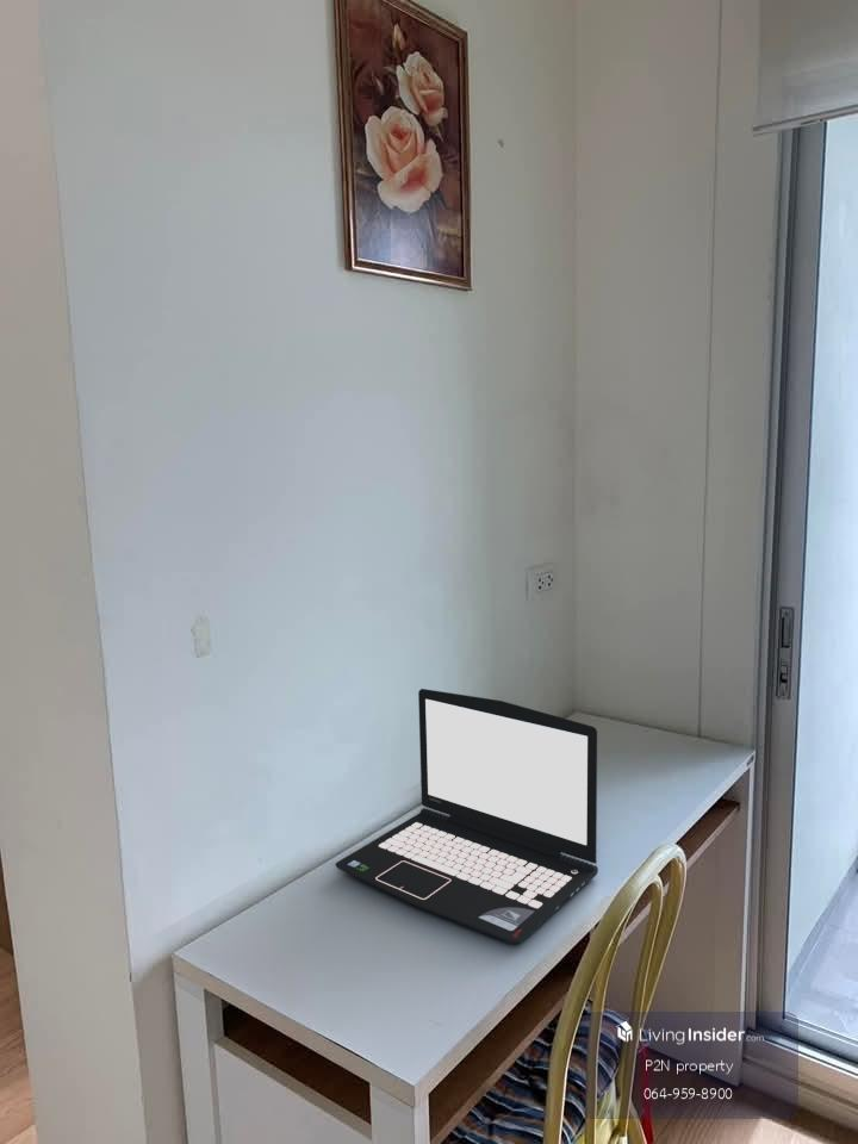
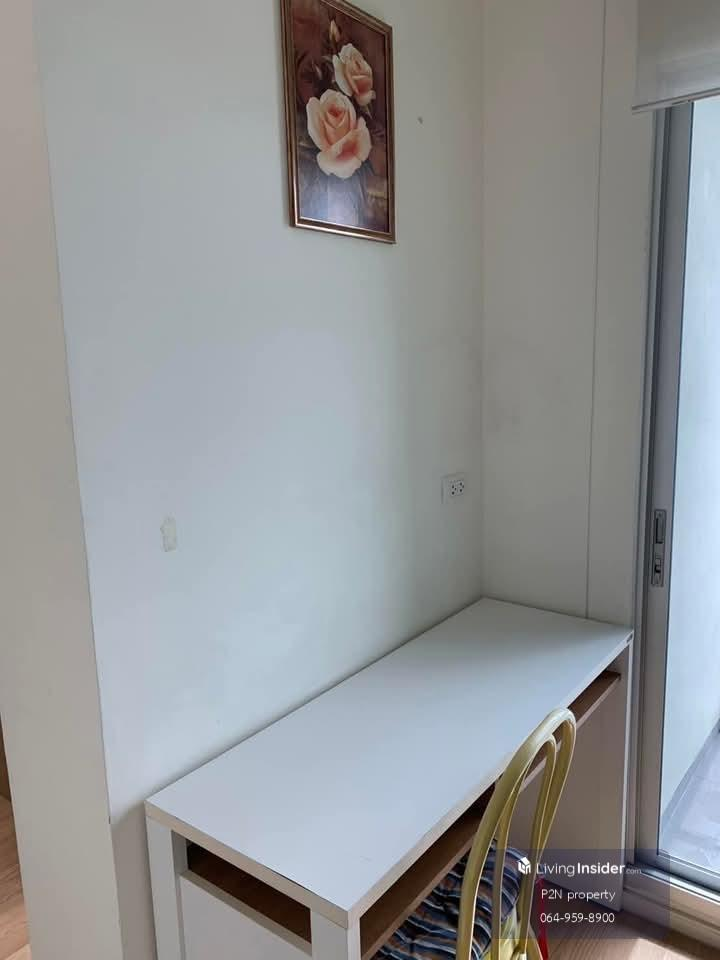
- laptop (461, 800)
